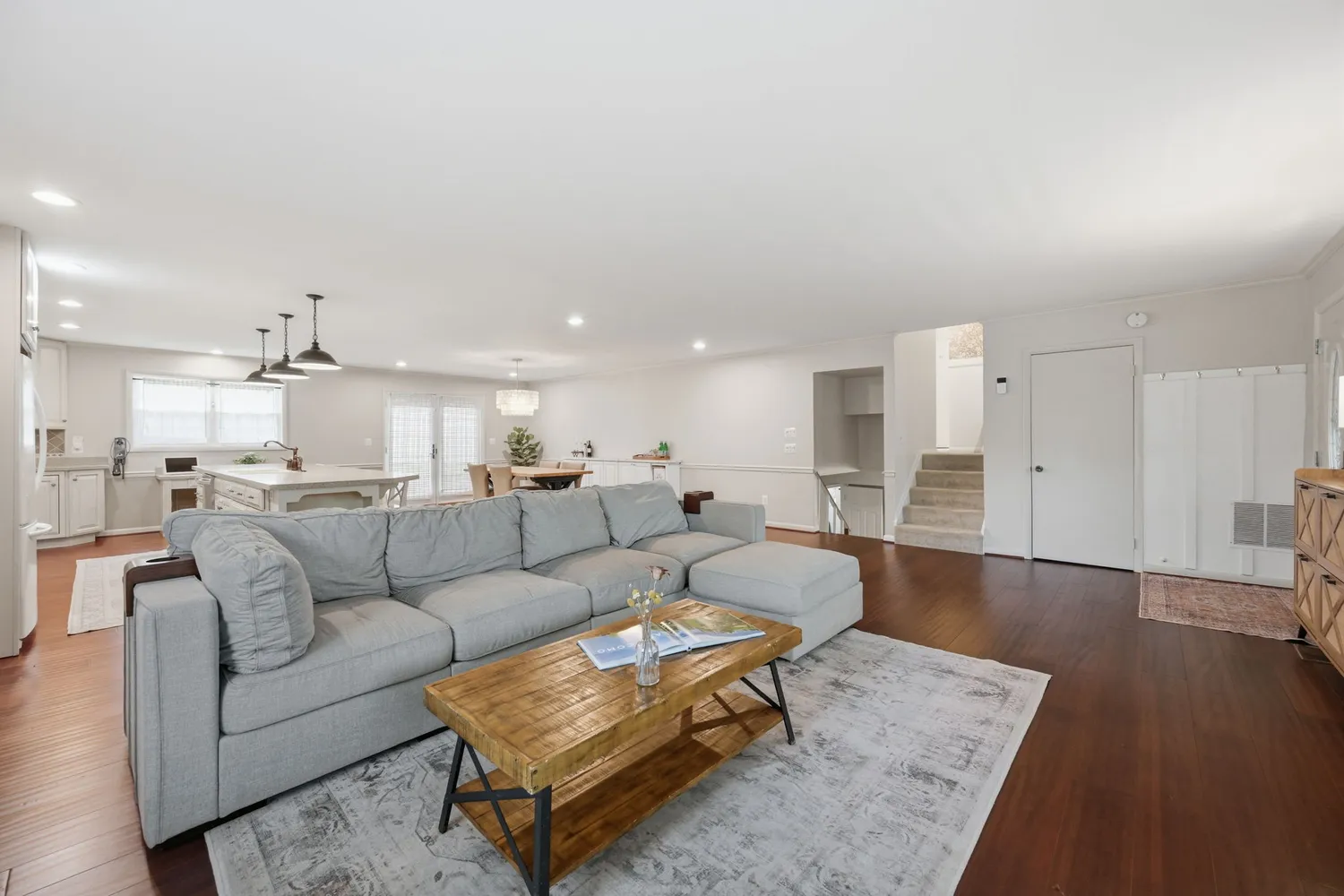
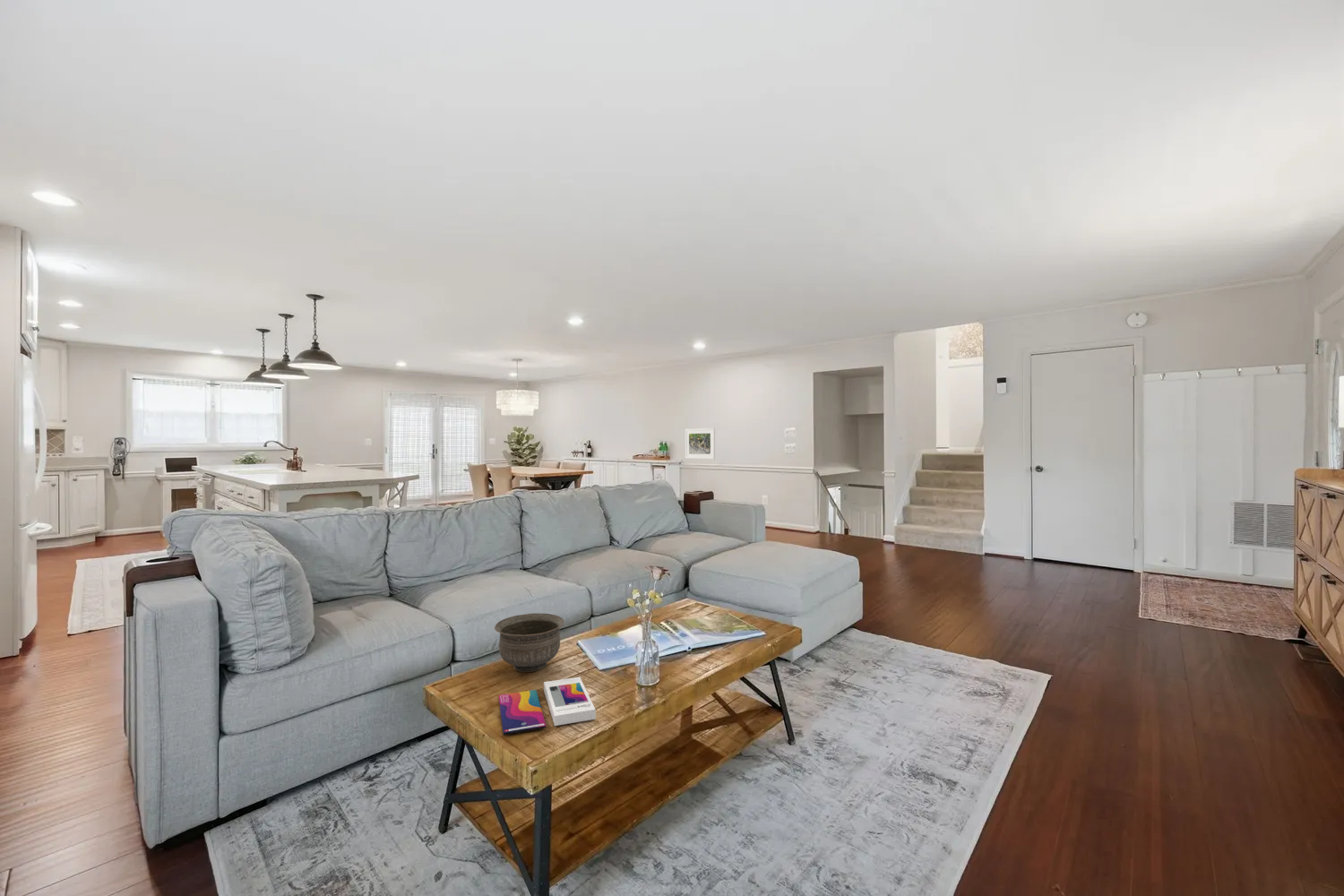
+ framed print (699, 444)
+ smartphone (547, 702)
+ bowl (530, 644)
